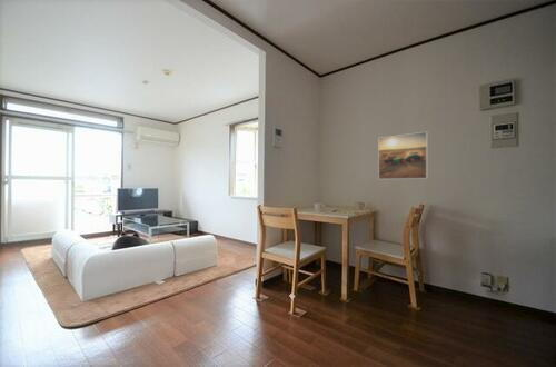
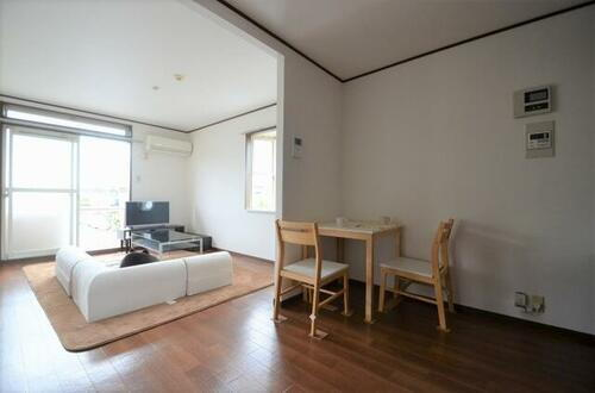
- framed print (401, 157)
